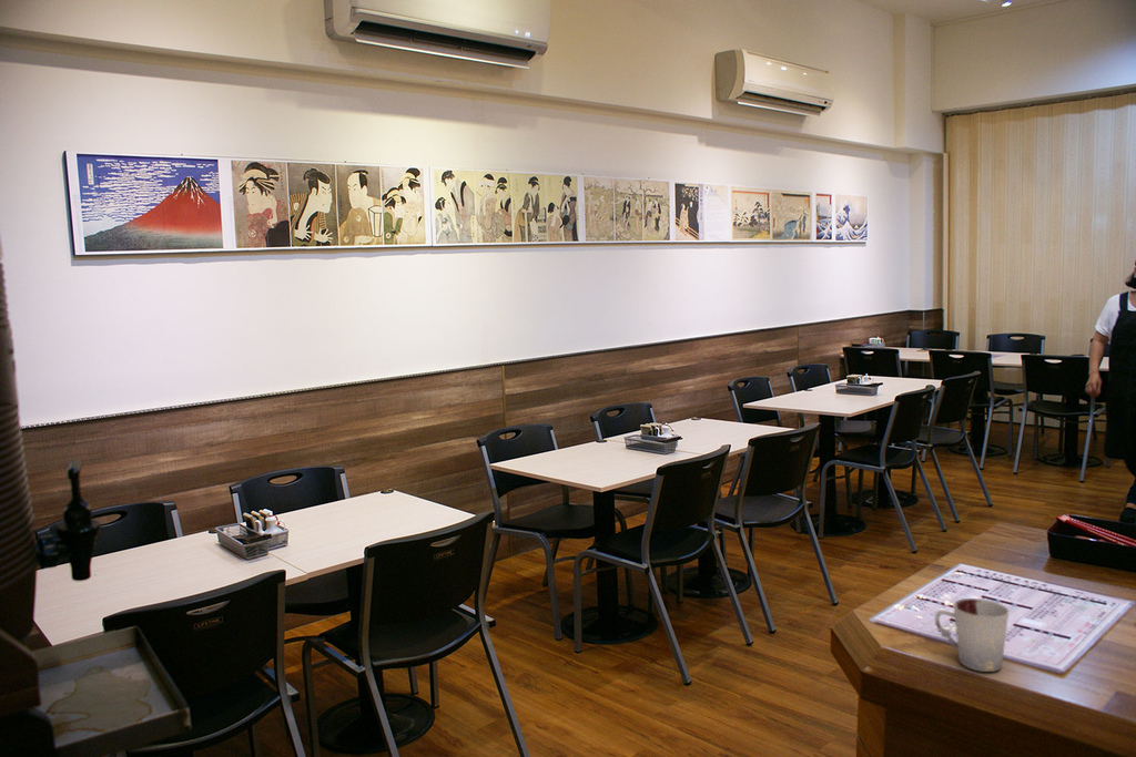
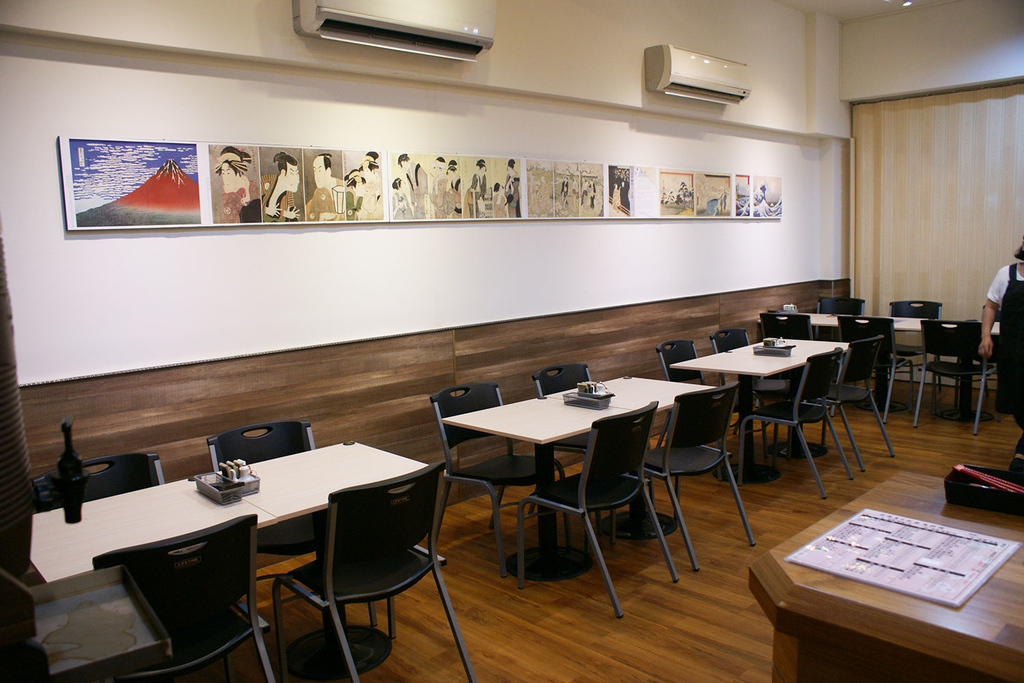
- cup (970, 633)
